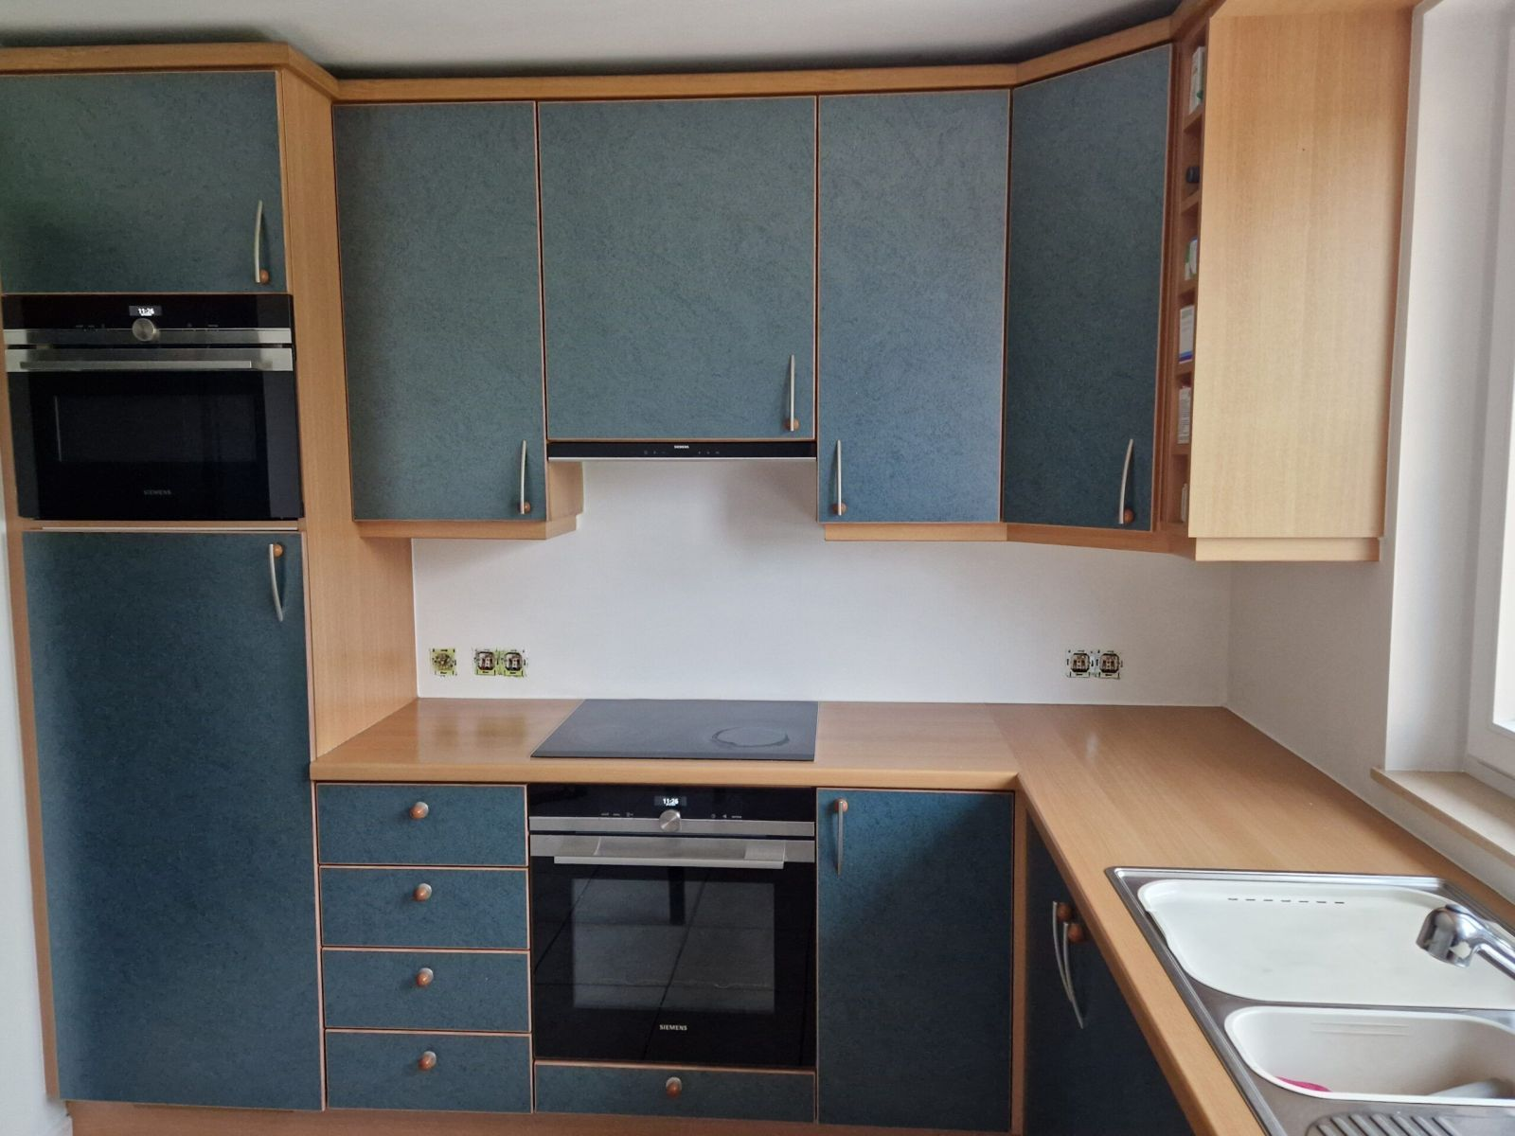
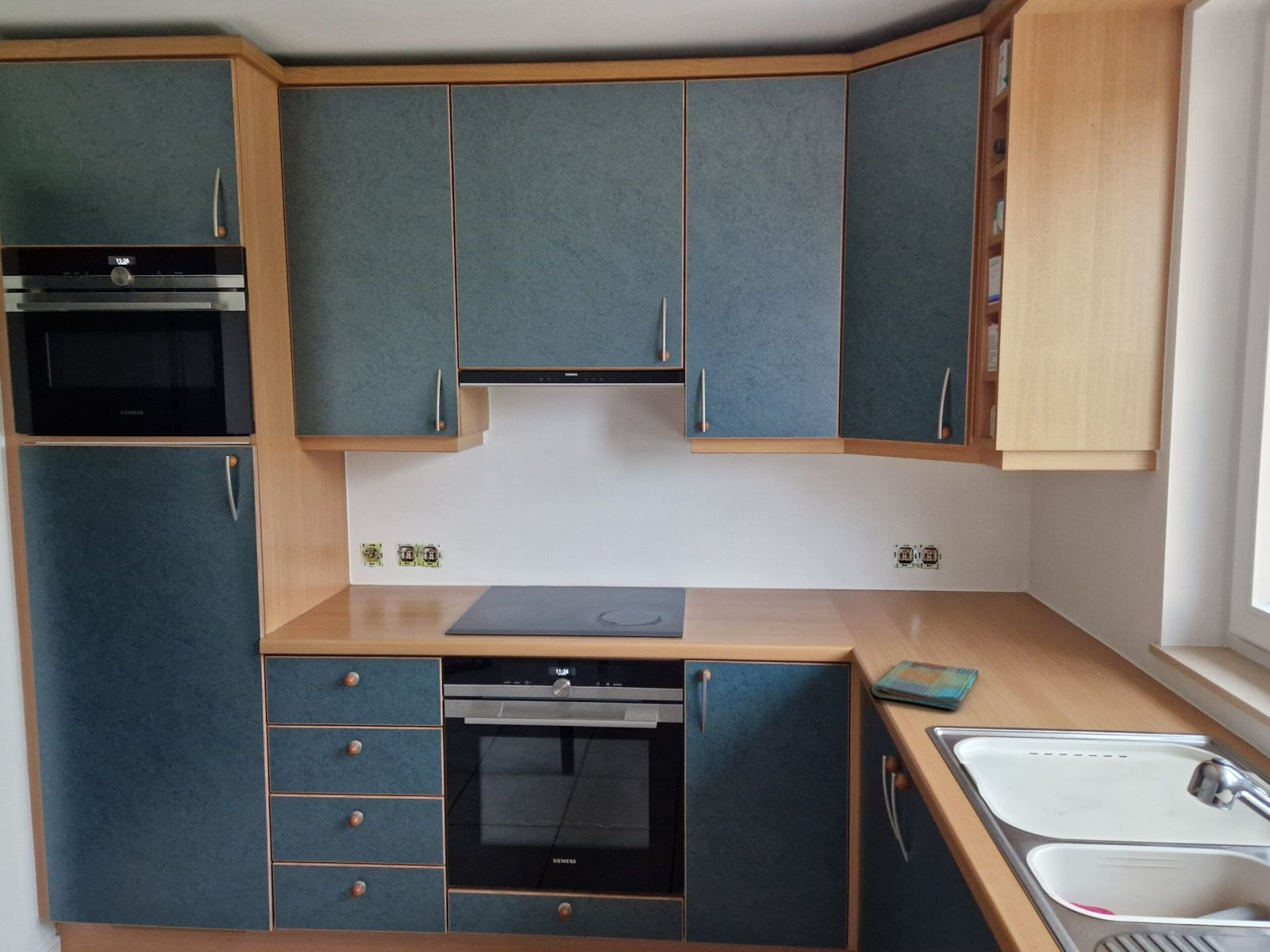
+ dish towel (926, 681)
